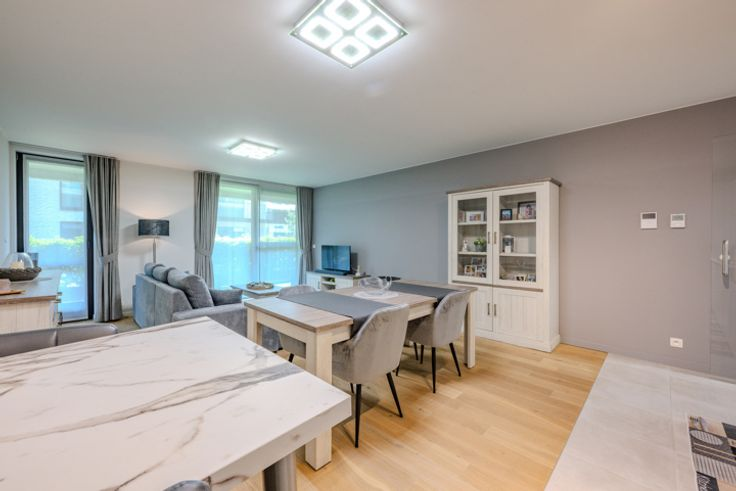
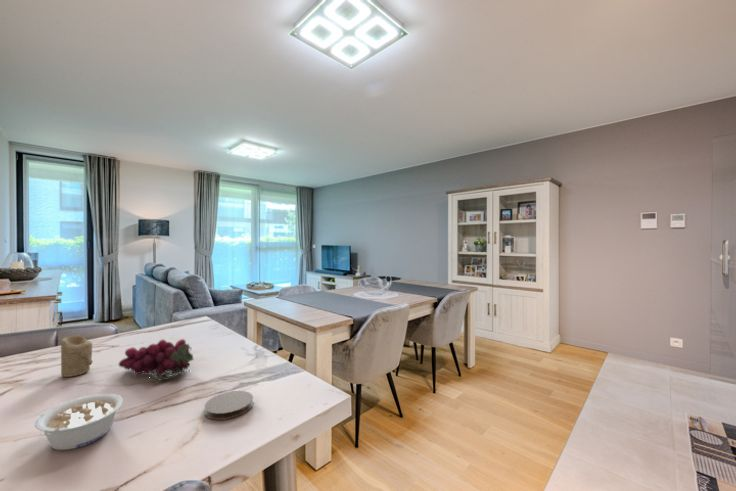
+ legume (82, 421)
+ candle (77, 354)
+ coaster (229, 404)
+ grapes (158, 357)
